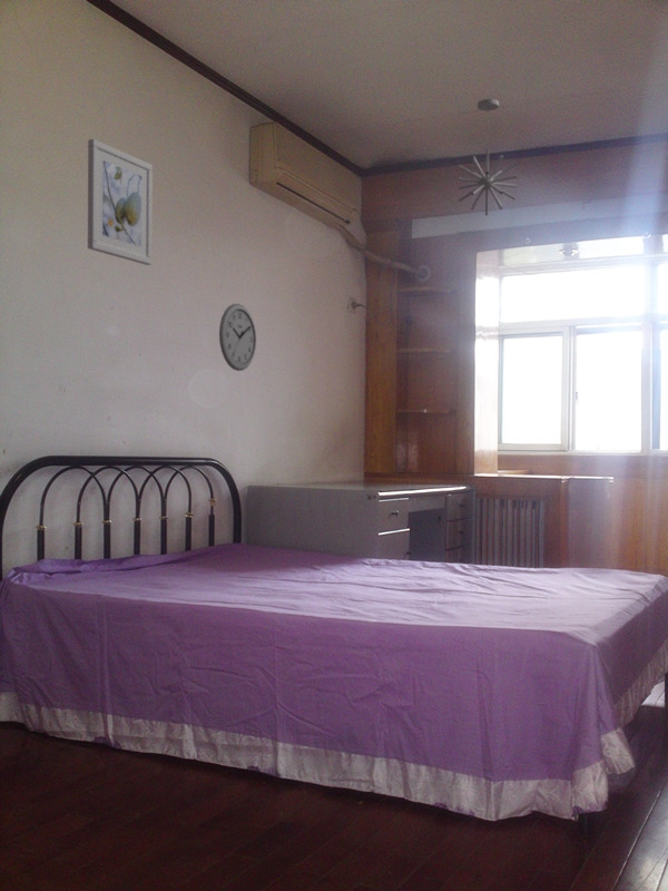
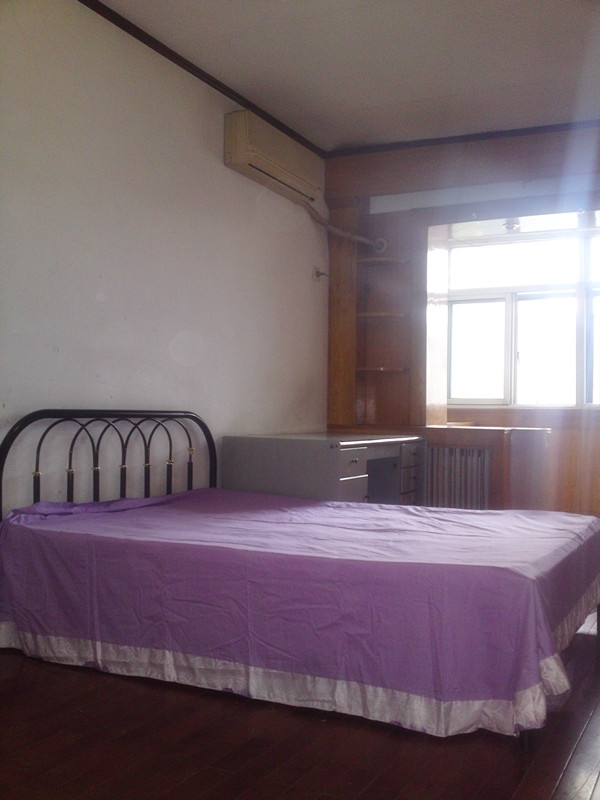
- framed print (121, 205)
- wall clock (239, 336)
- pendant light (487, 157)
